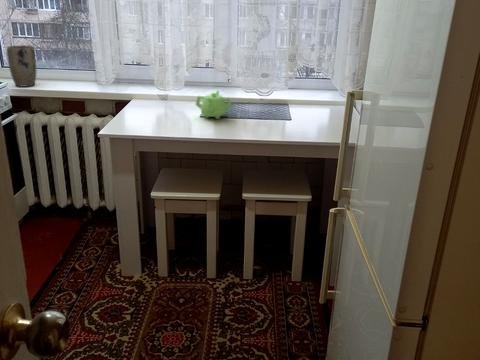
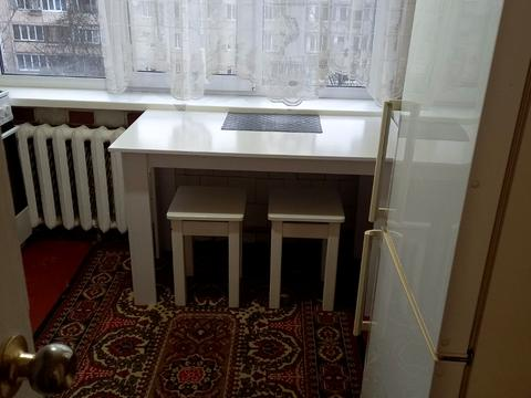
- teapot (213, 104)
- plant pot (22, 66)
